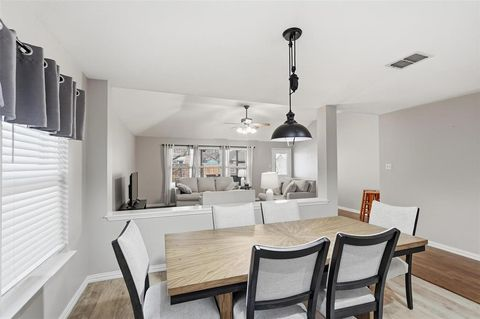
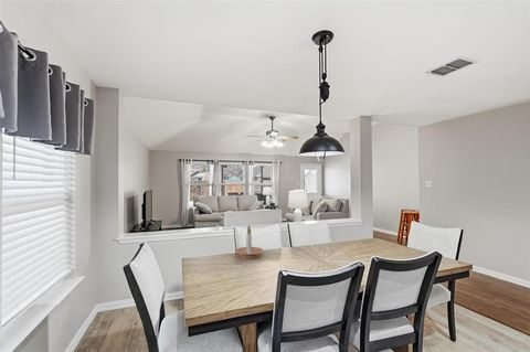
+ candle holder (248, 239)
